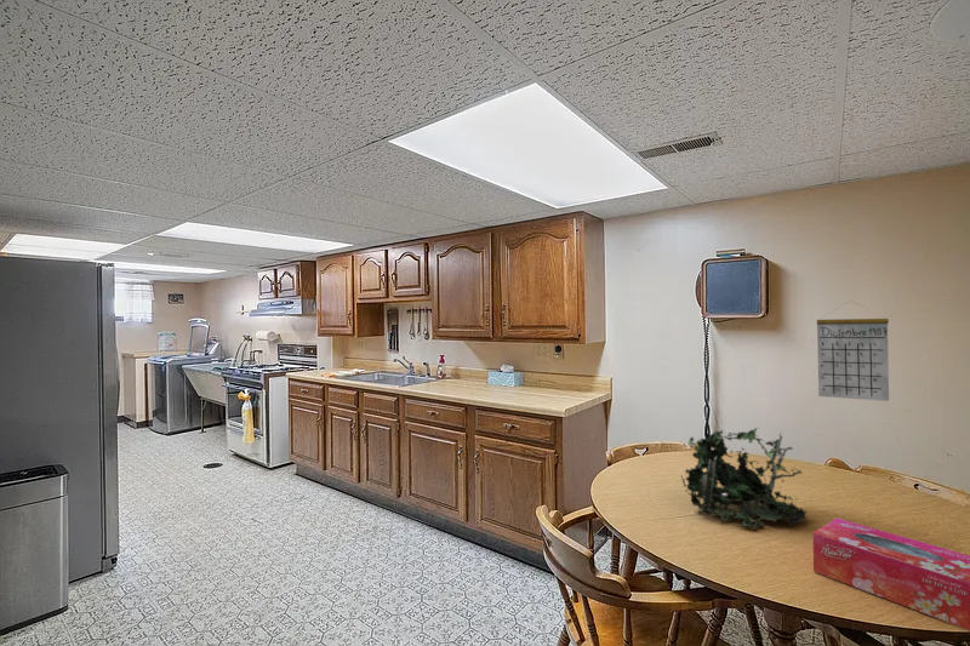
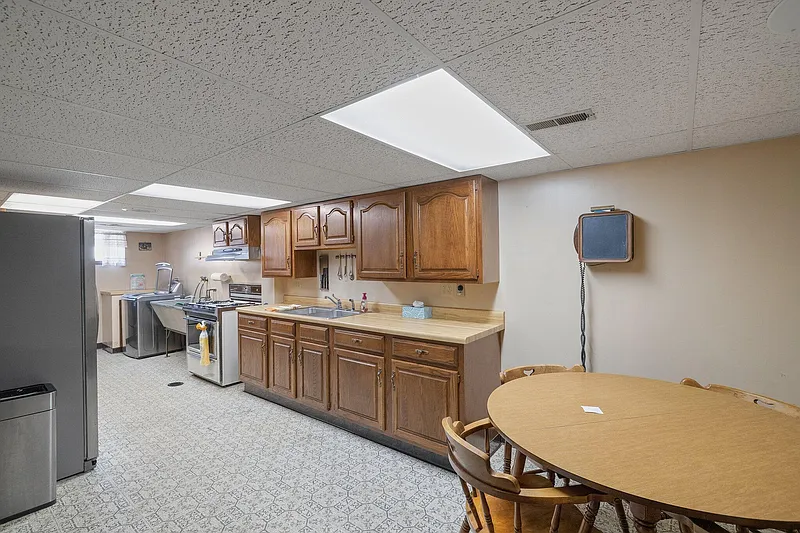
- tissue box (896, 566)
- plant (748, 471)
- calendar (851, 349)
